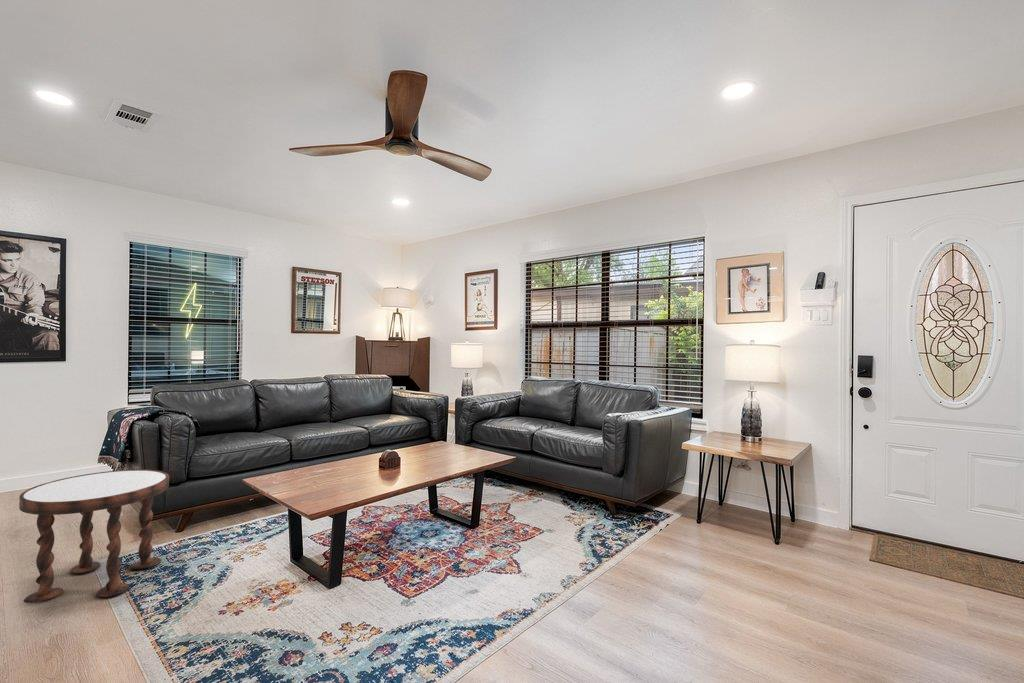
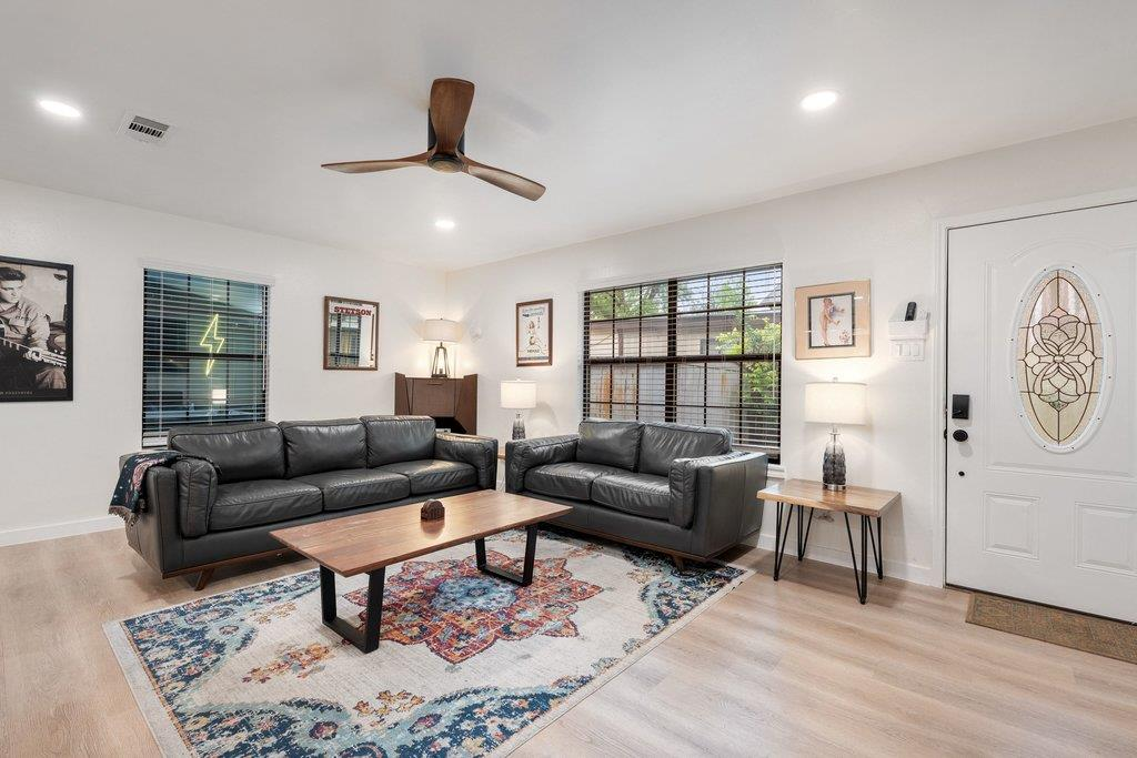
- side table (92, 529)
